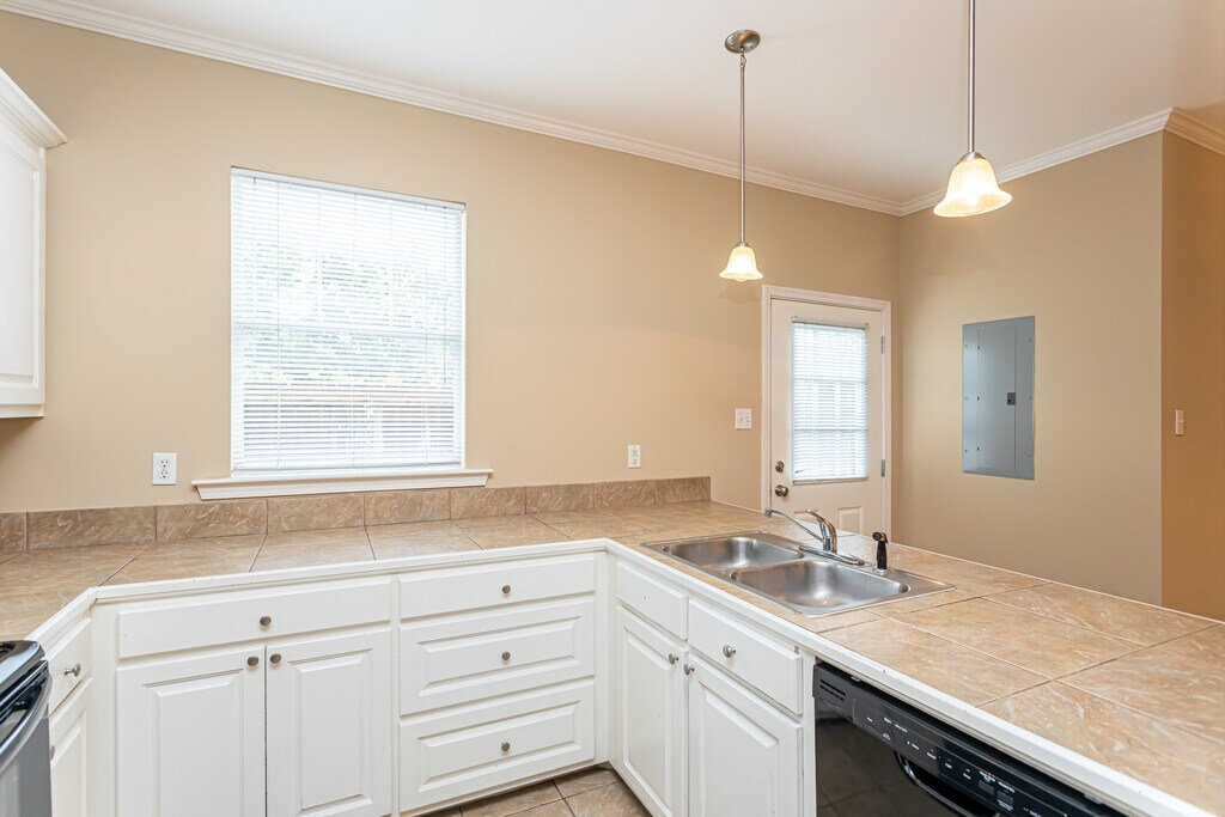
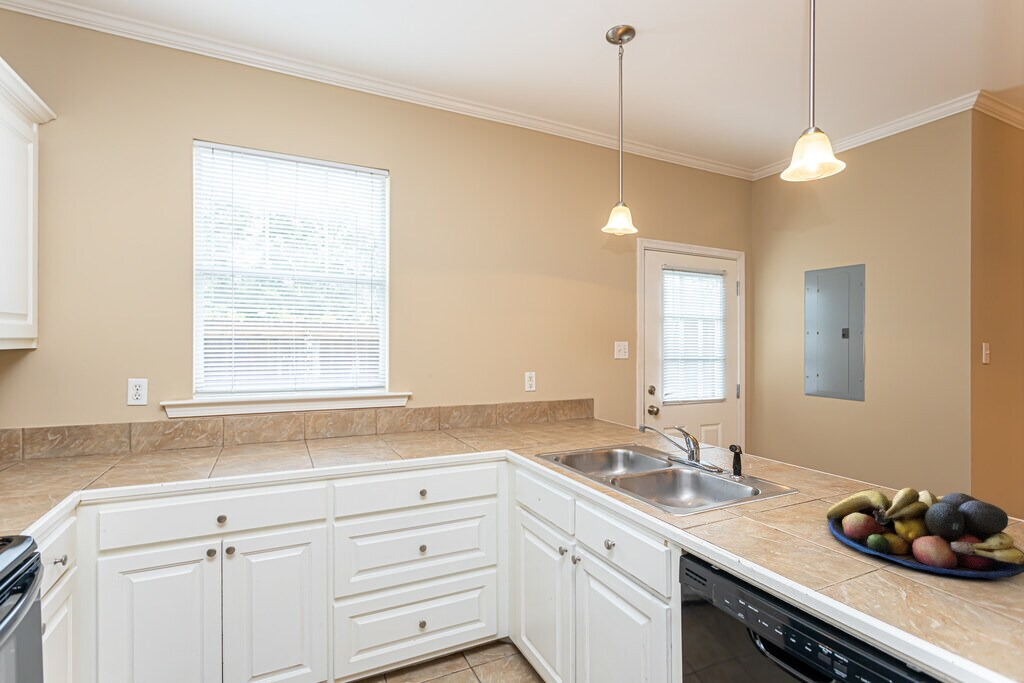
+ fruit bowl (918, 515)
